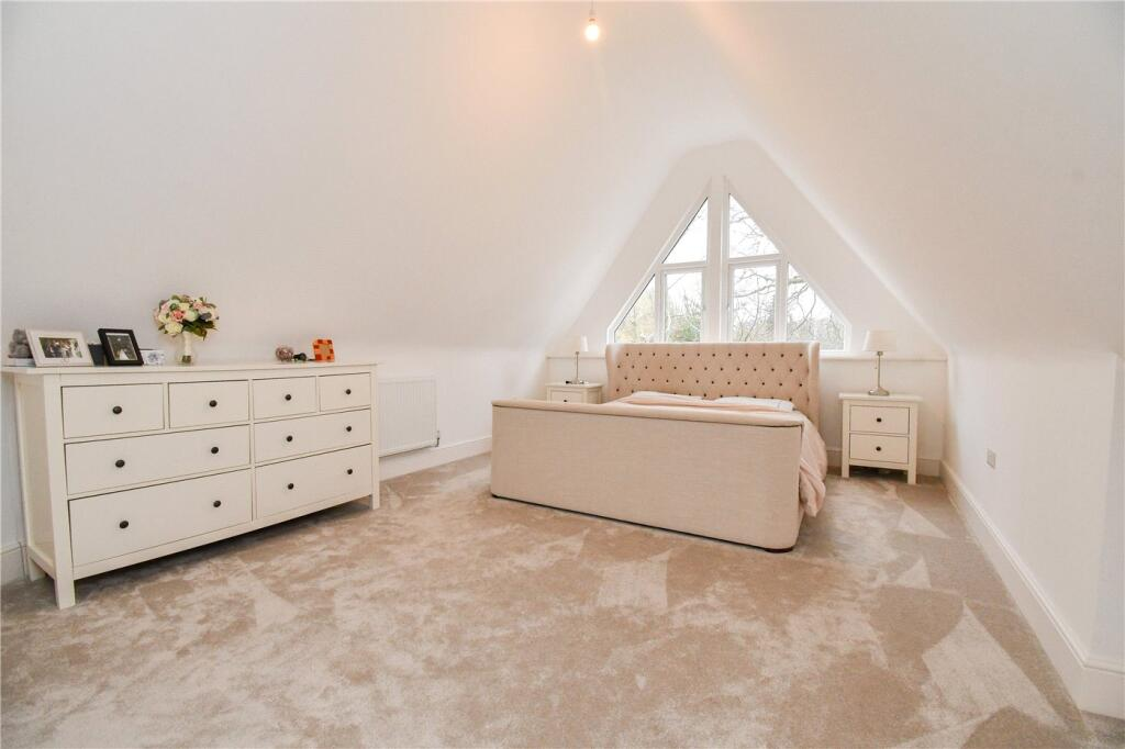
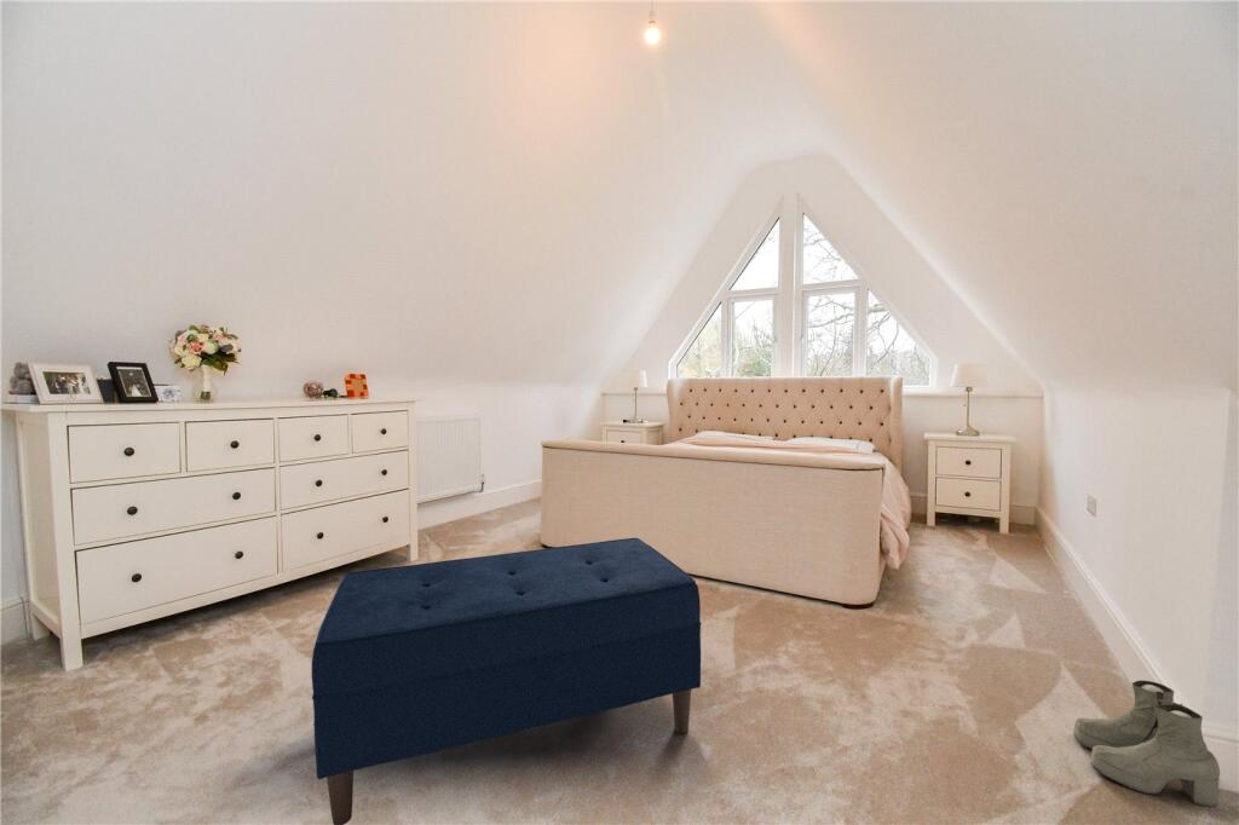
+ boots (1141, 731)
+ bench (518, 652)
